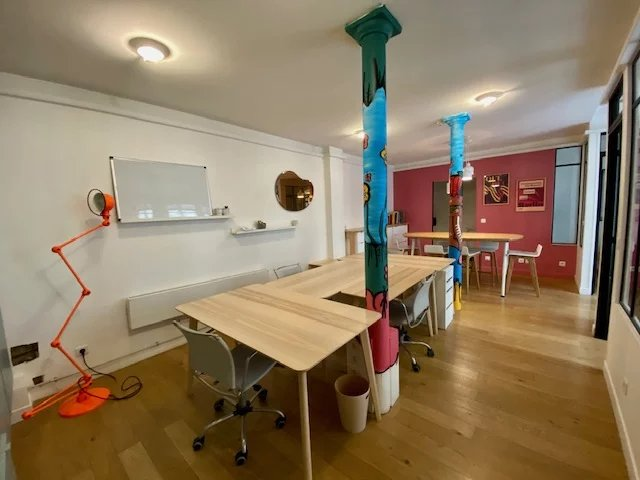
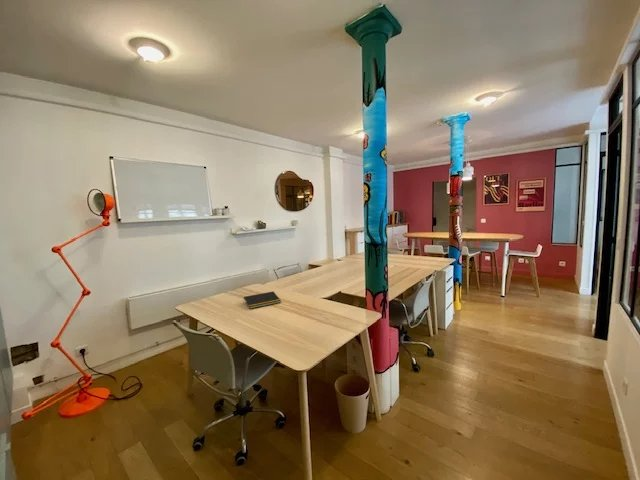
+ notepad (262, 299)
